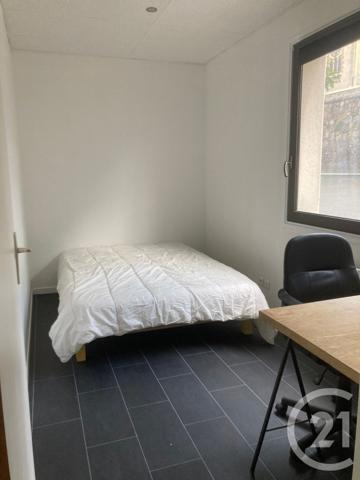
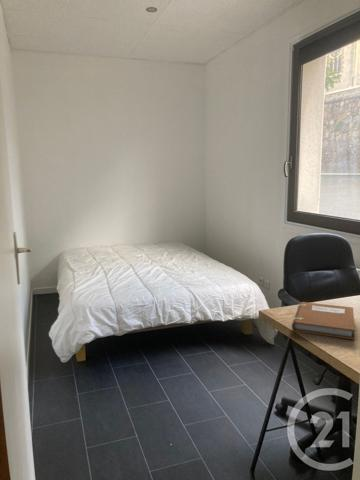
+ notebook (323, 318)
